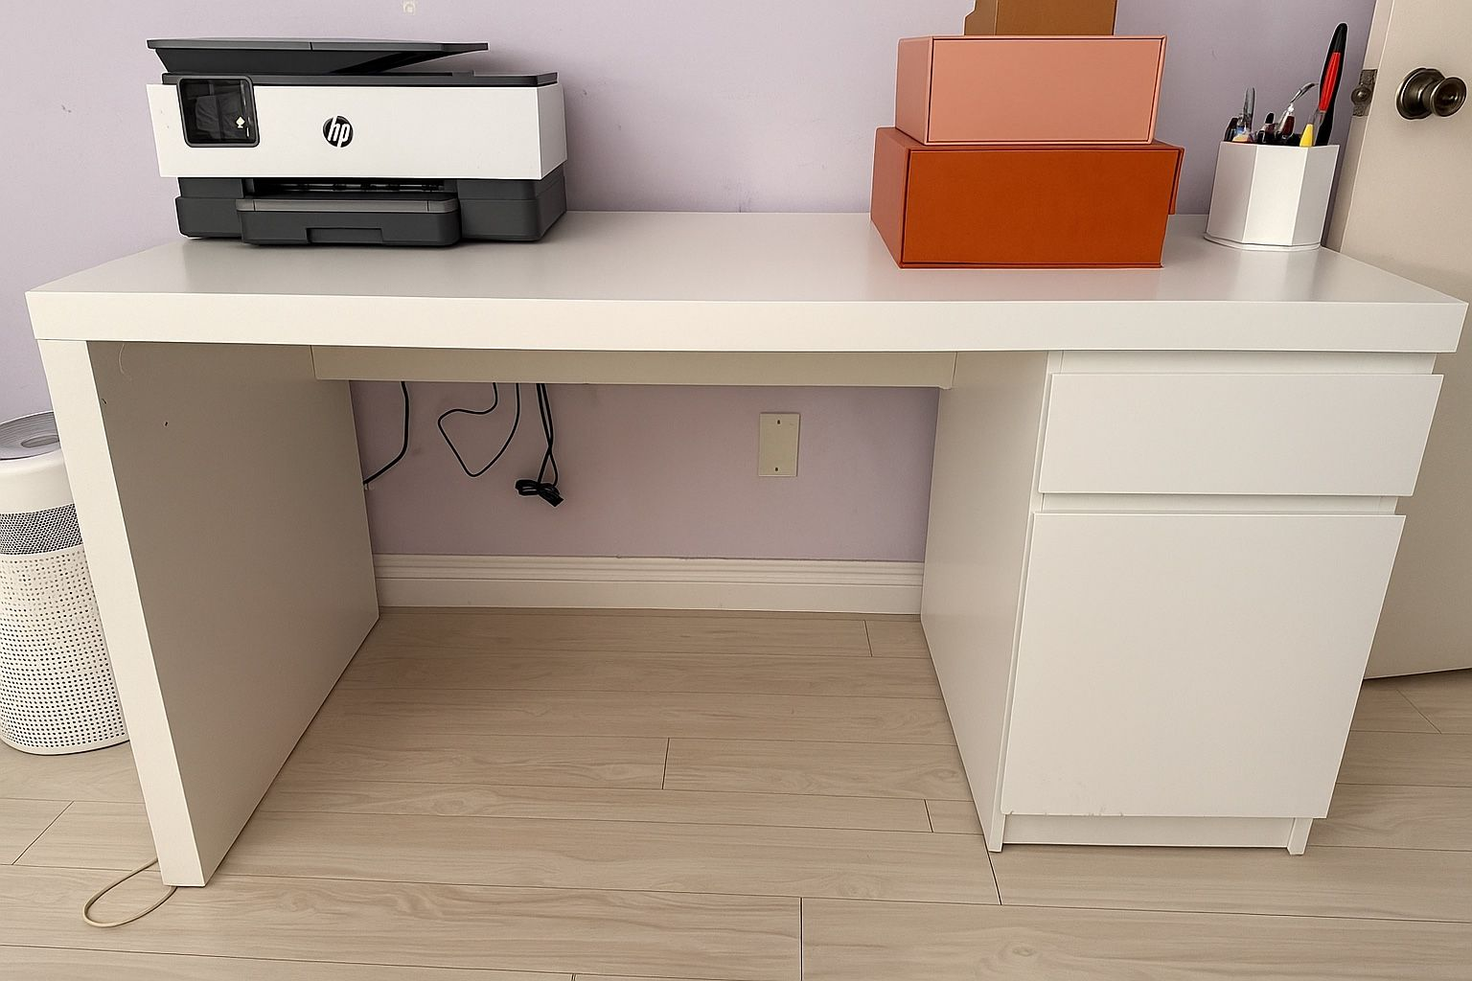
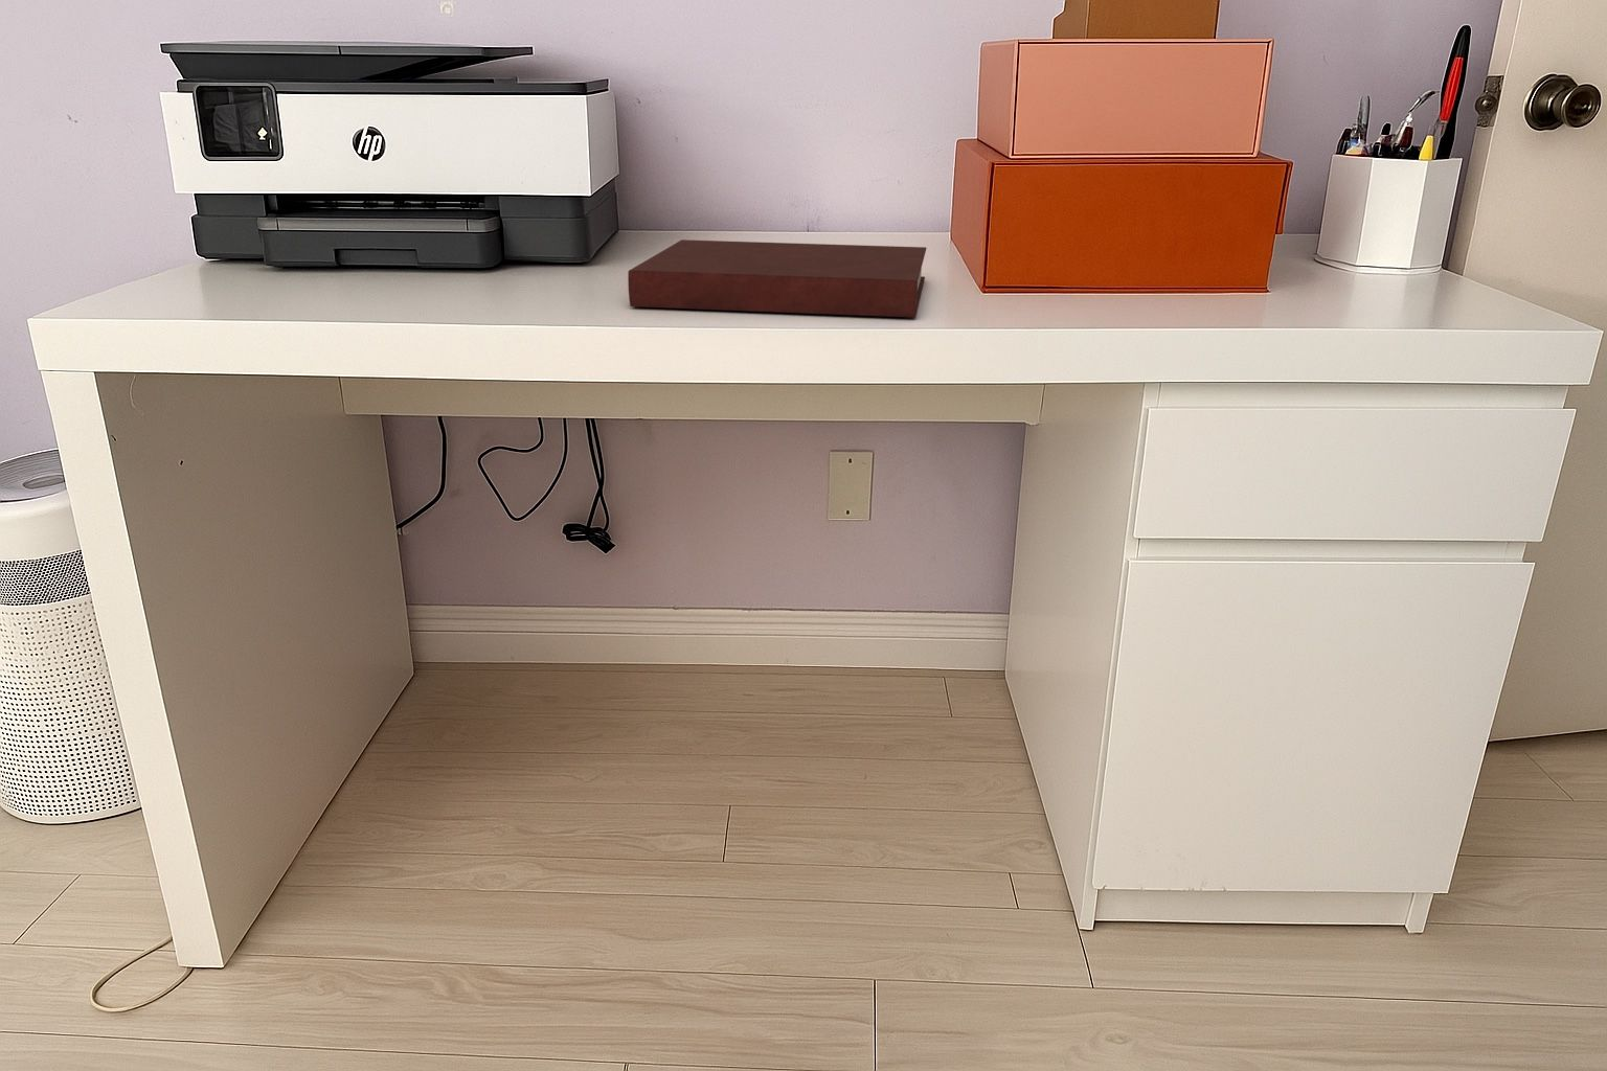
+ notebook (787, 275)
